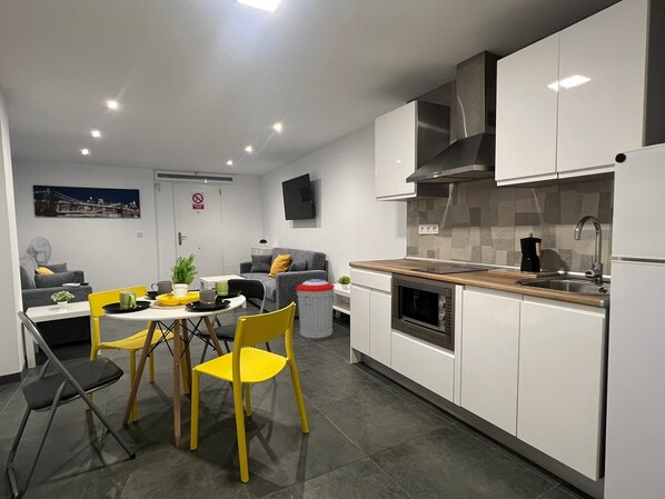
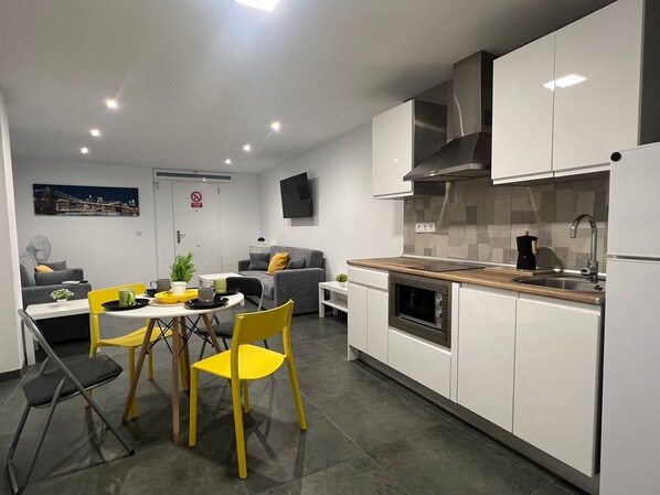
- trash can (315, 307)
